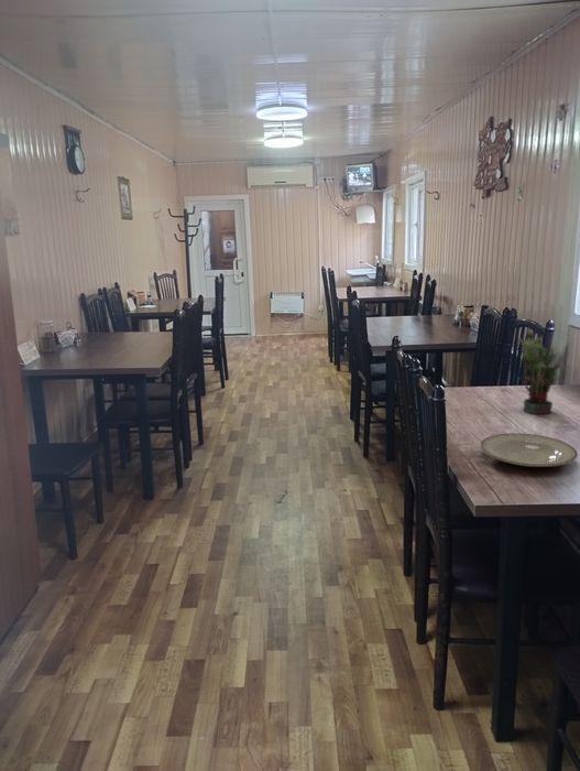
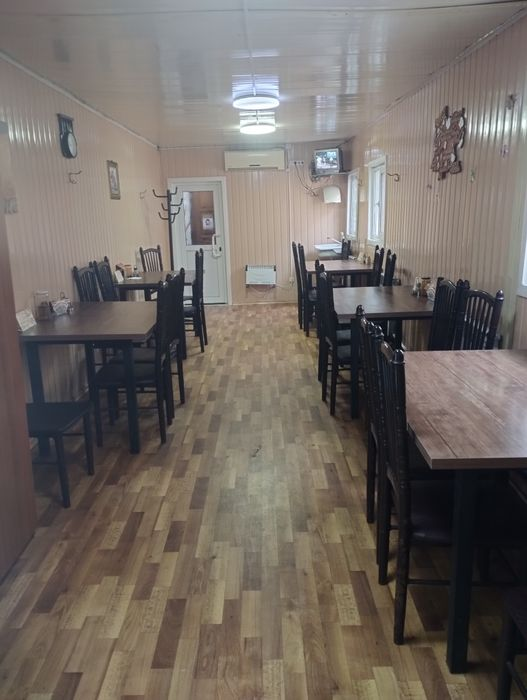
- potted plant (538, 370)
- plate (526, 453)
